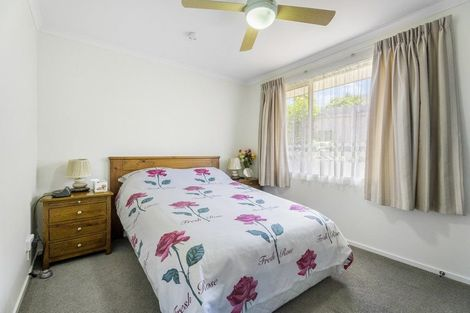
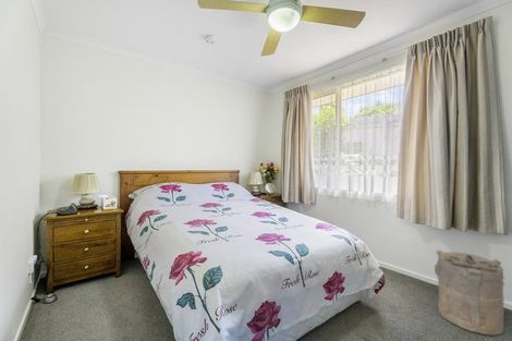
+ laundry hamper (465, 284)
